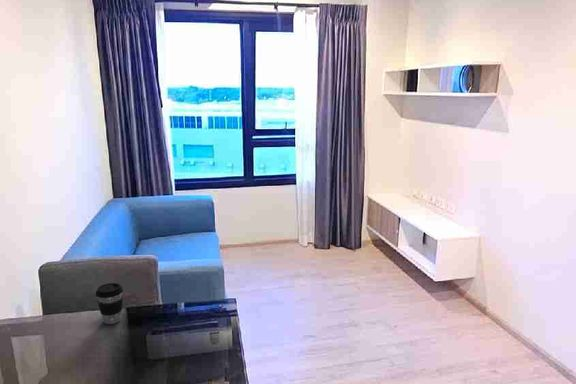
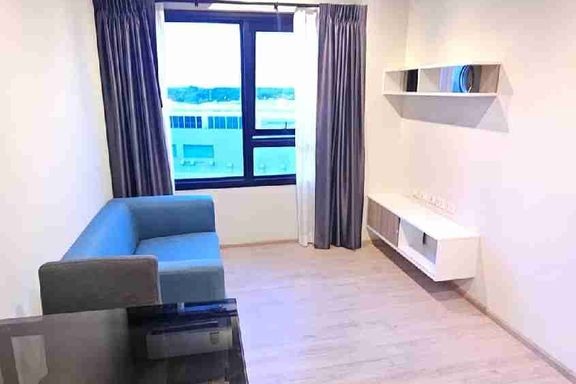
- coffee cup (110, 303)
